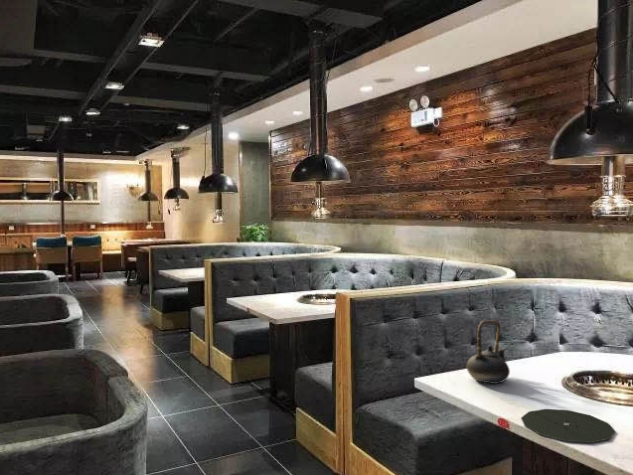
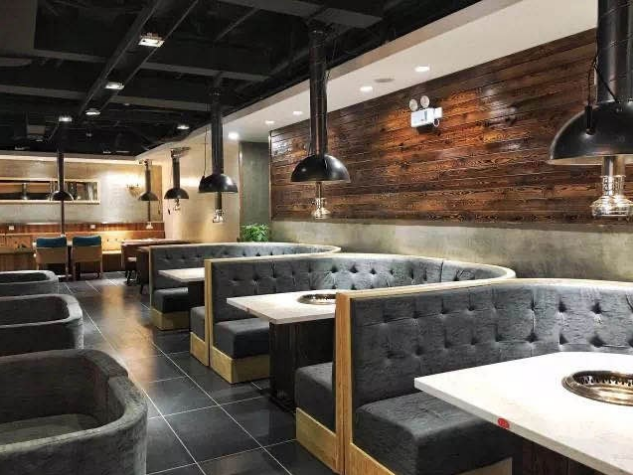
- teapot (488, 349)
- plate (566, 424)
